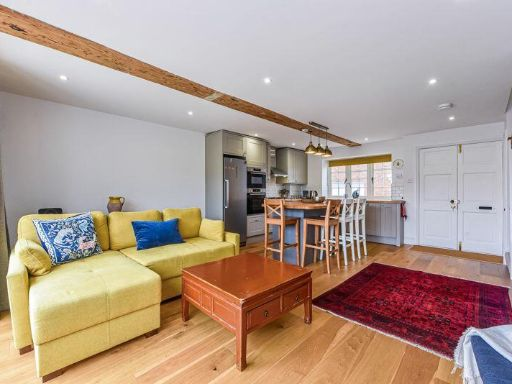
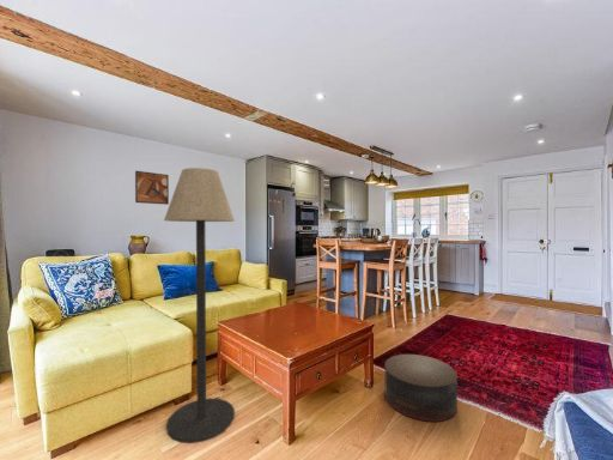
+ stool (419, 383)
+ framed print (152, 188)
+ floor lamp (200, 296)
